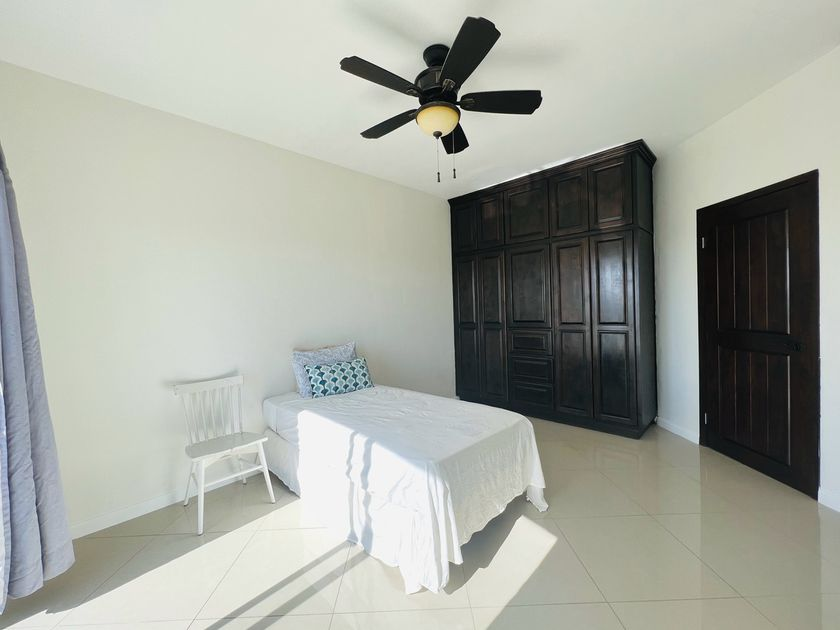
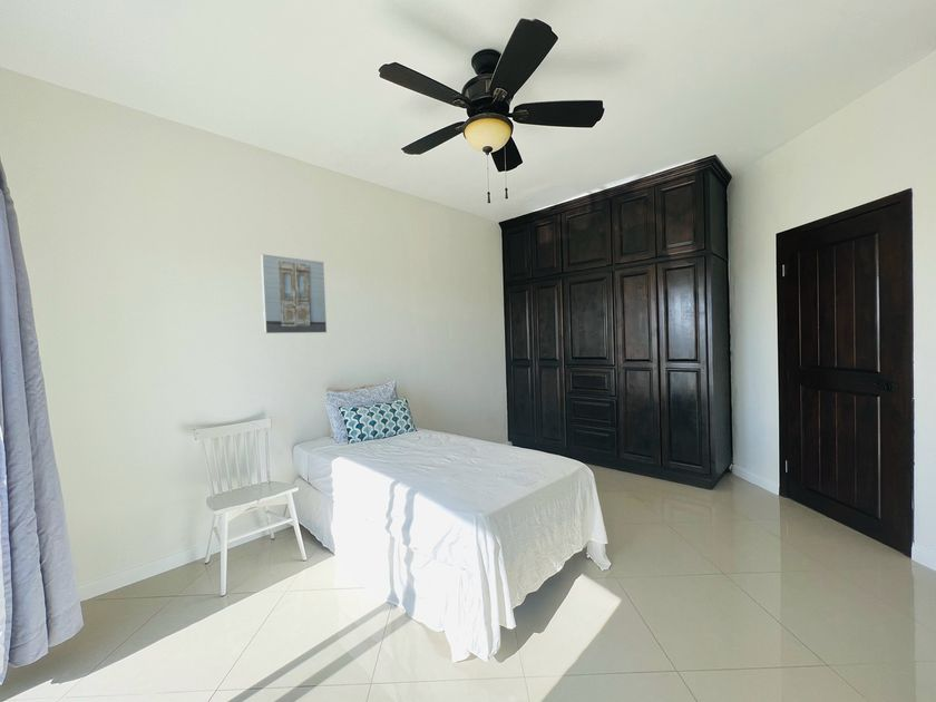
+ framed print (295, 295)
